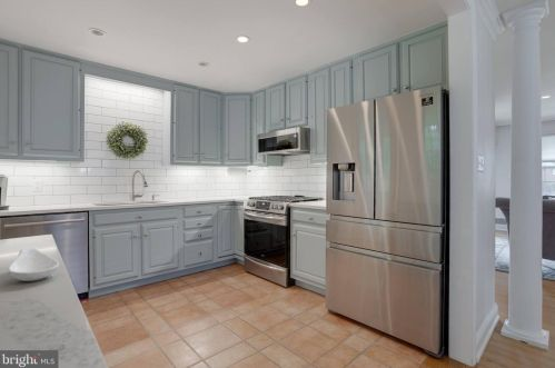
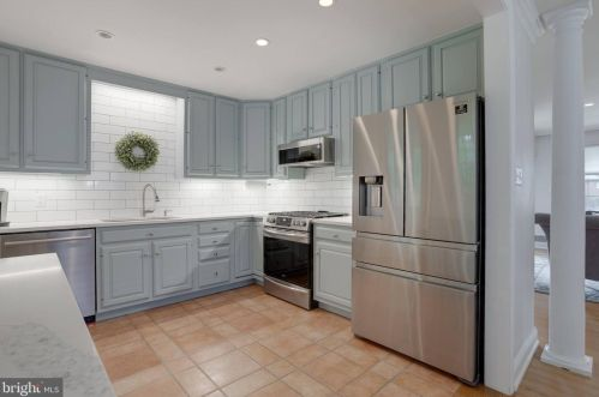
- spoon rest (30, 262)
